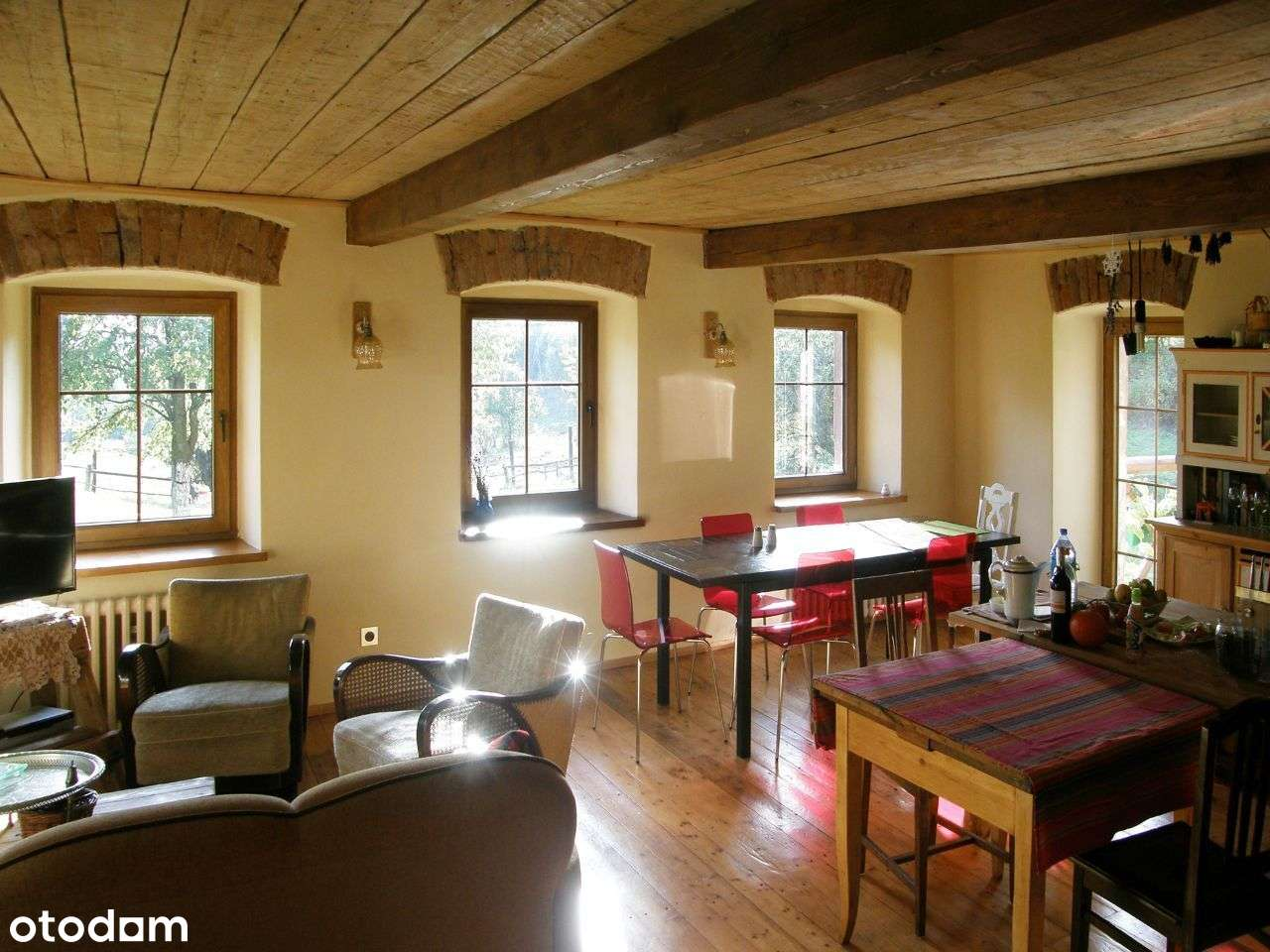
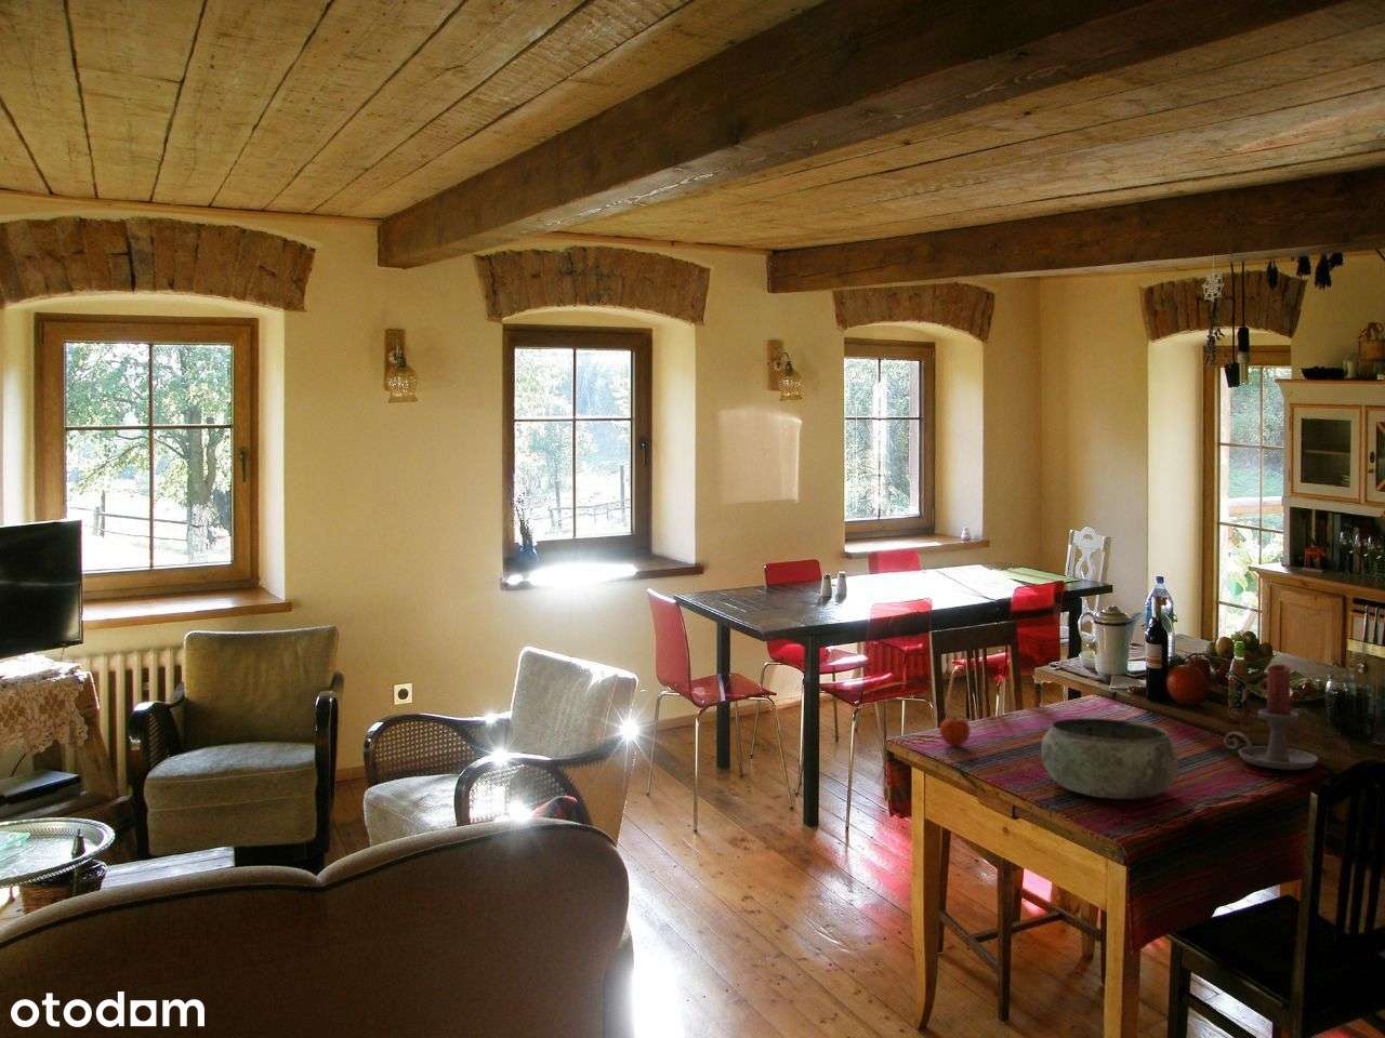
+ bowl (1108, 758)
+ candle holder (1267, 712)
+ apple (954, 729)
